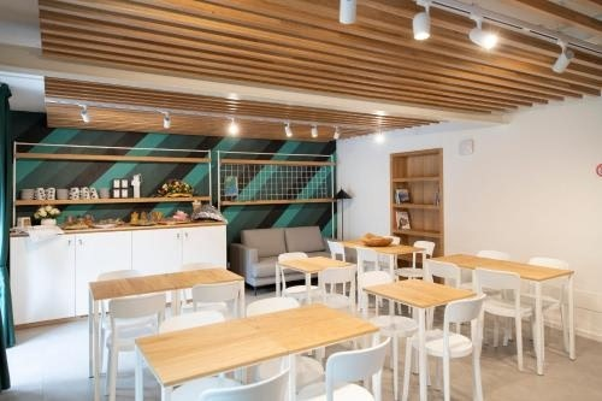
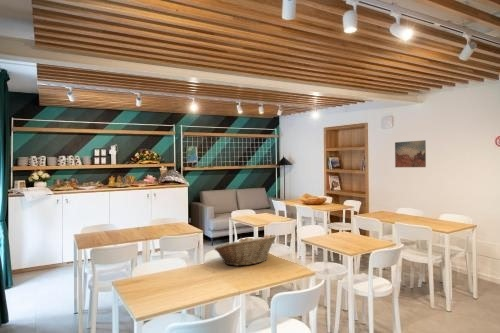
+ fruit basket (246, 247)
+ wall art (409, 154)
